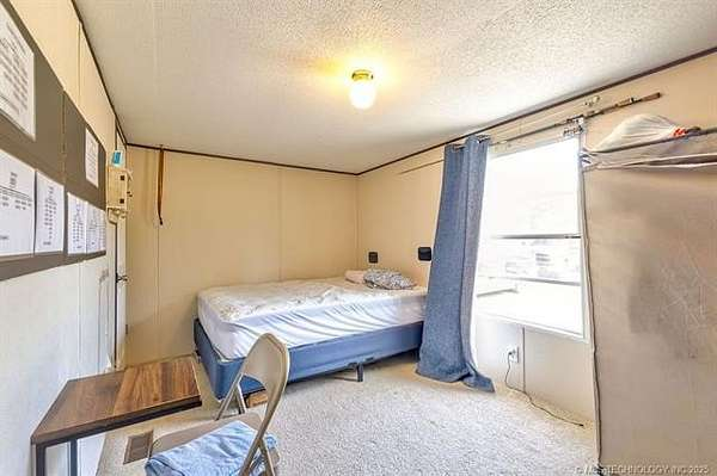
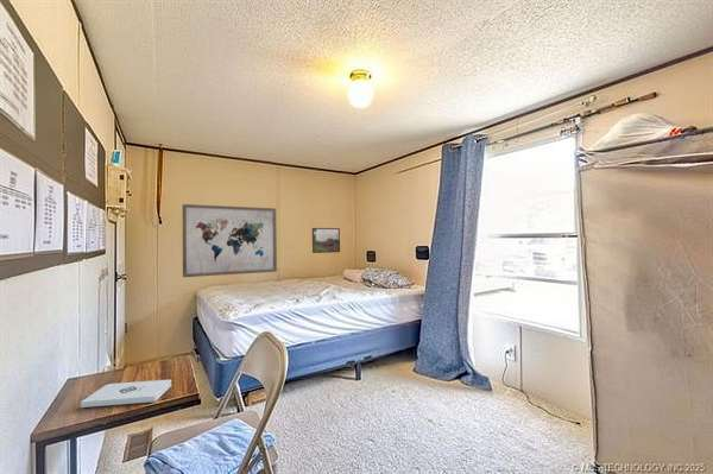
+ notepad (130, 392)
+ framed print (326, 240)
+ wall art (232, 240)
